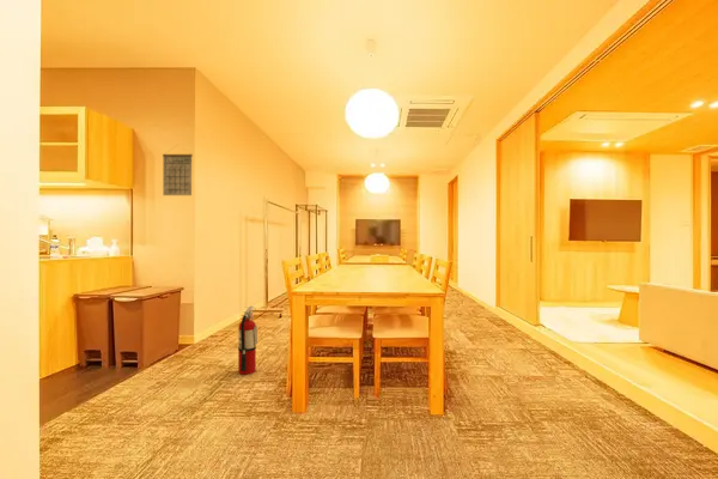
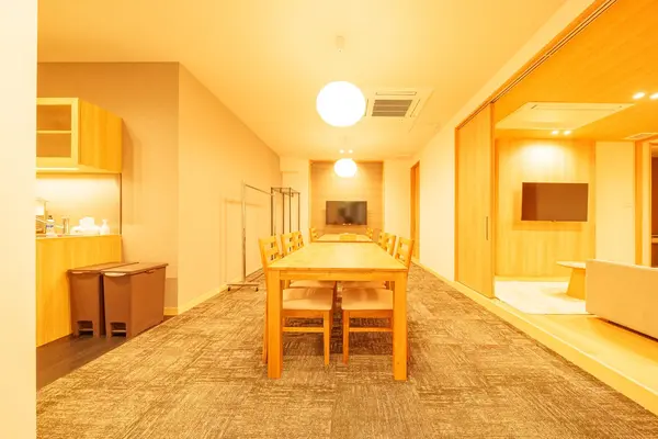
- fire extinguisher (247, 339)
- calendar (177, 169)
